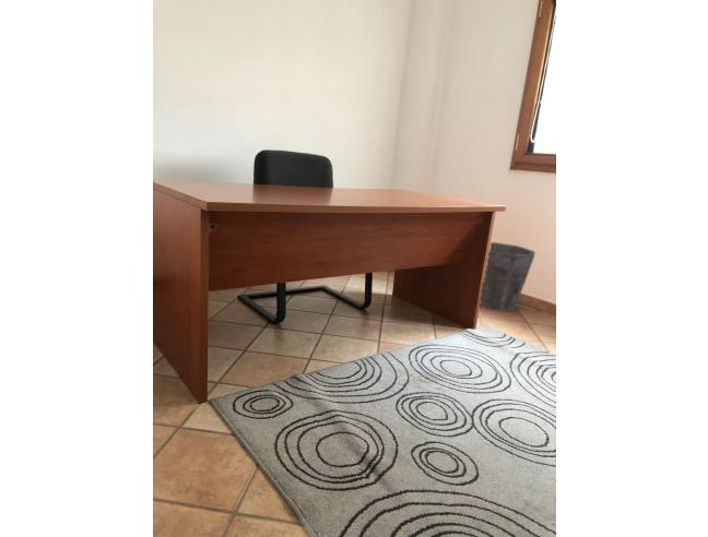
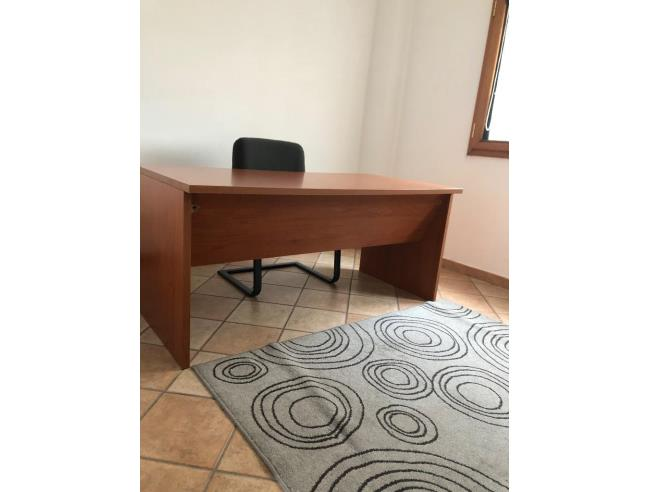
- waste bin (498, 276)
